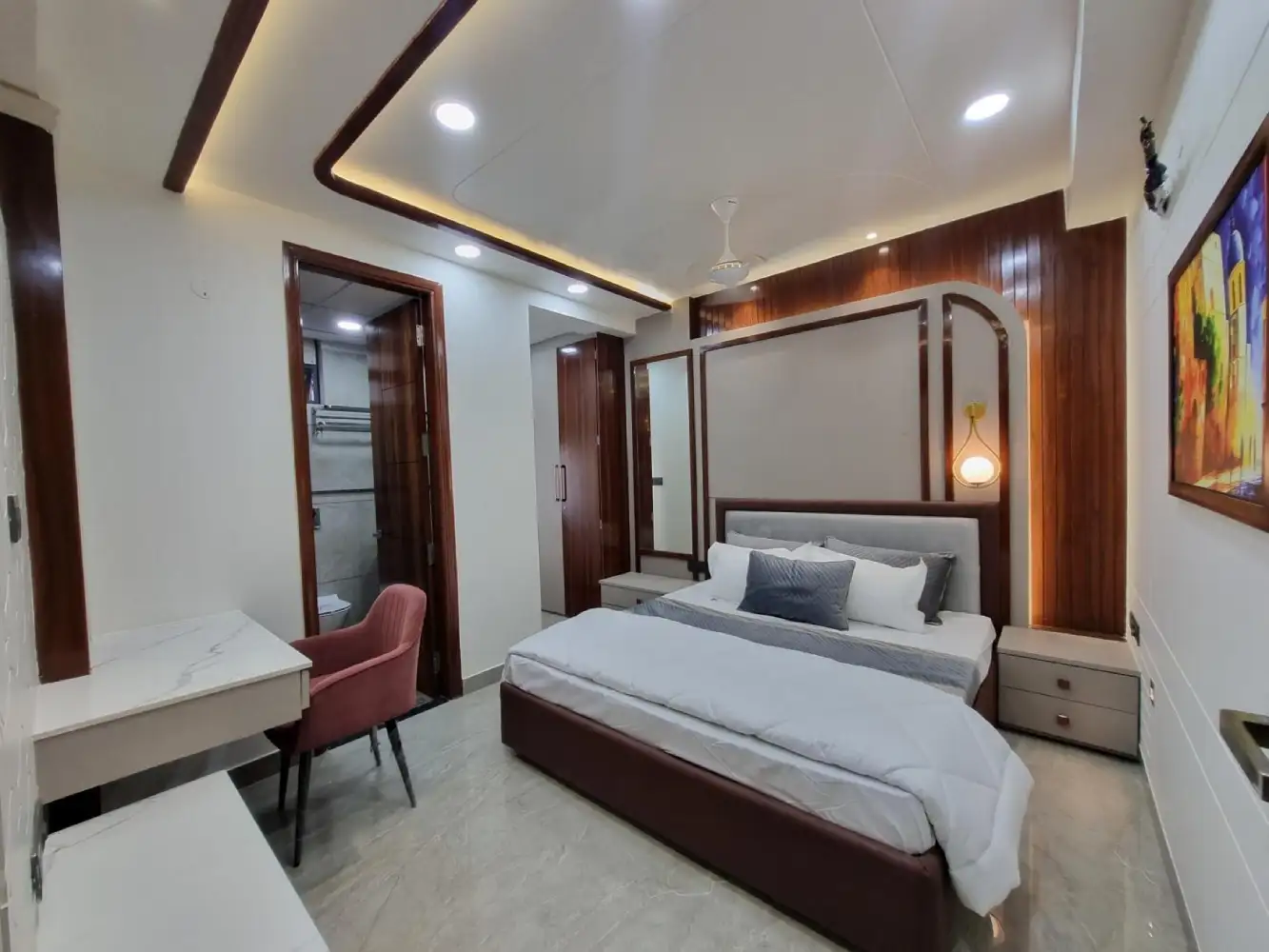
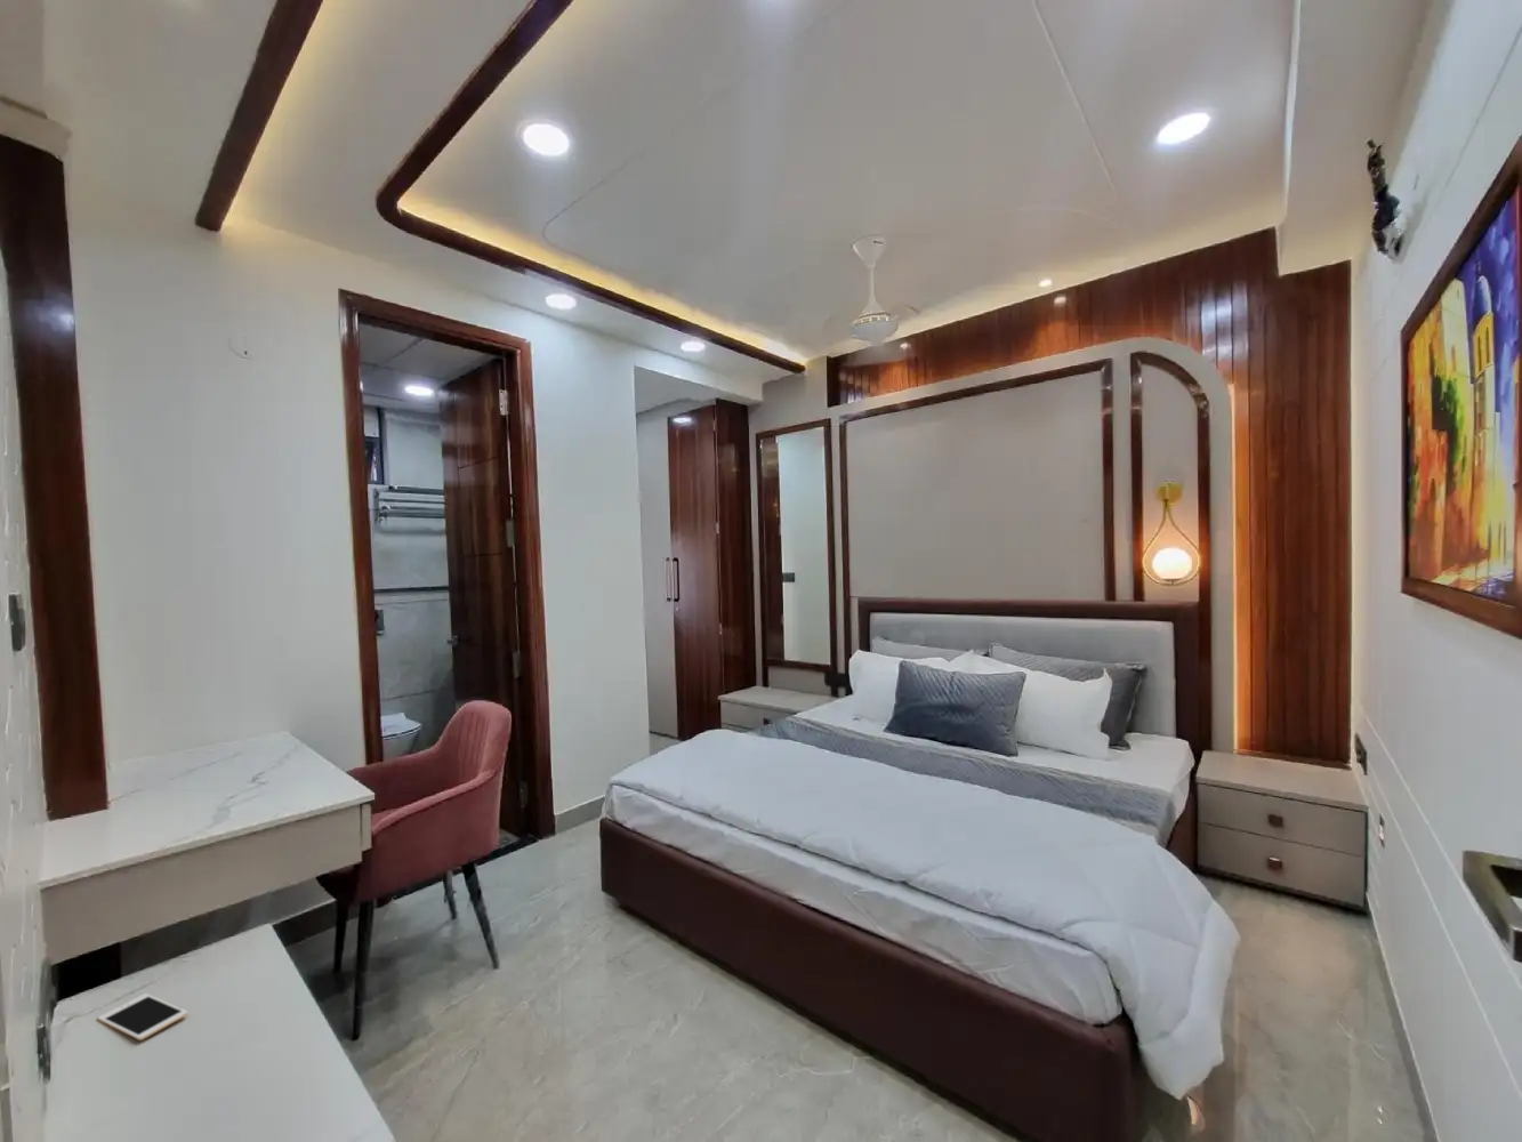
+ cell phone (143, 1015)
